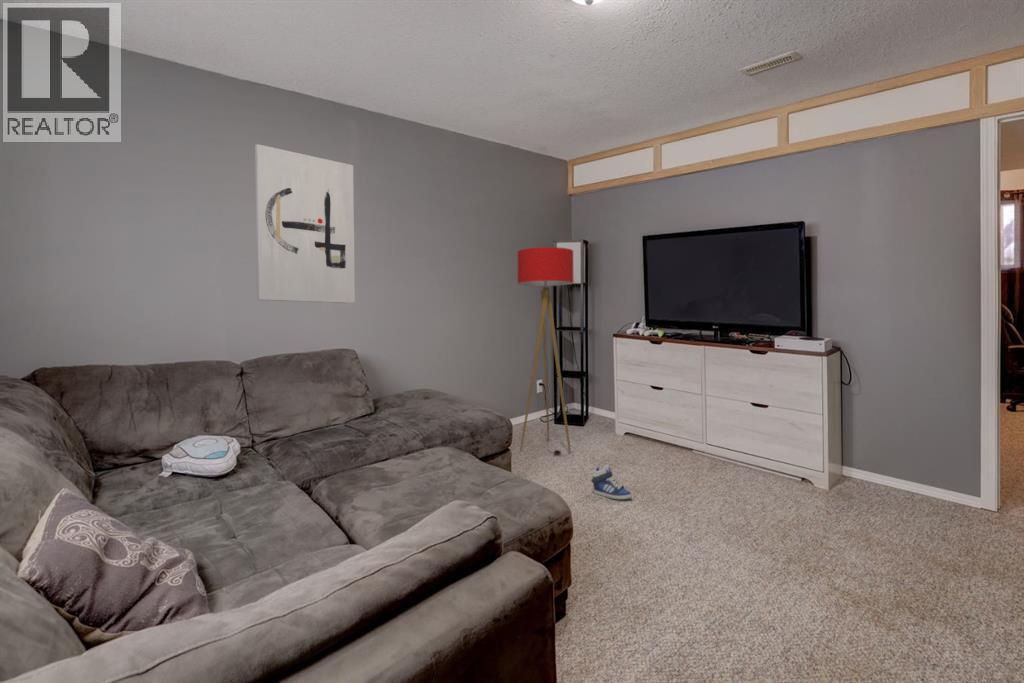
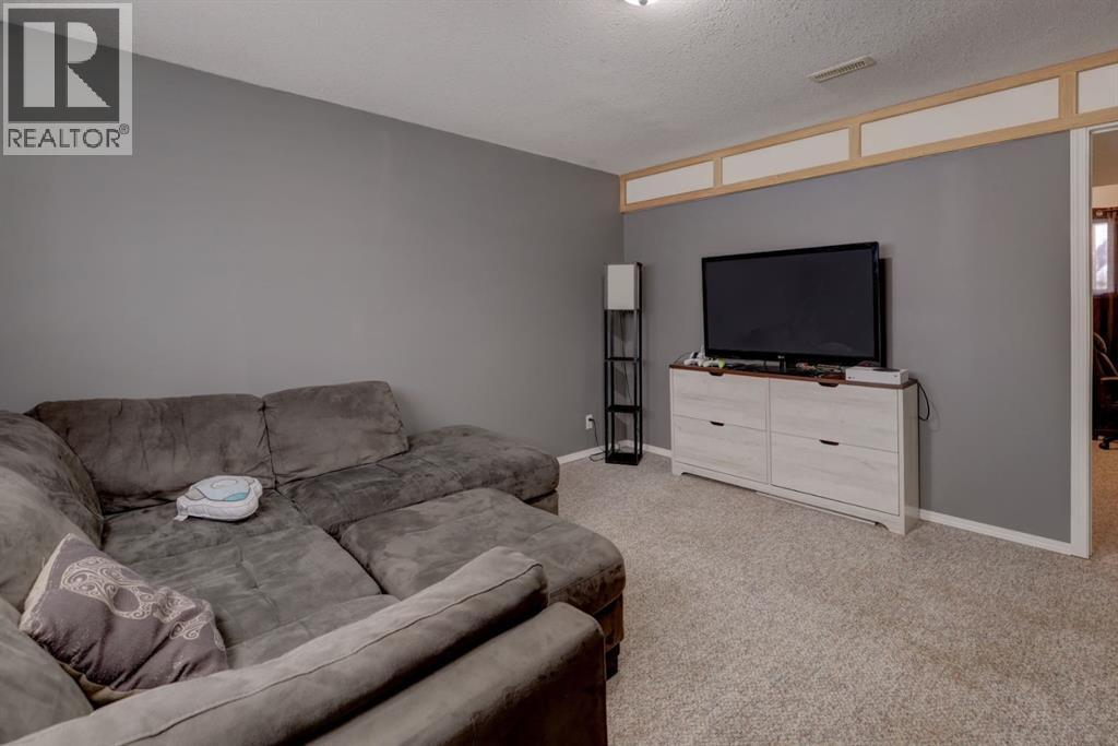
- floor lamp (545, 350)
- wall art (307, 229)
- sneaker (611, 480)
